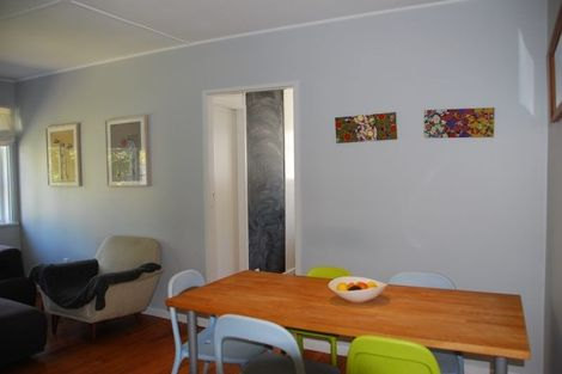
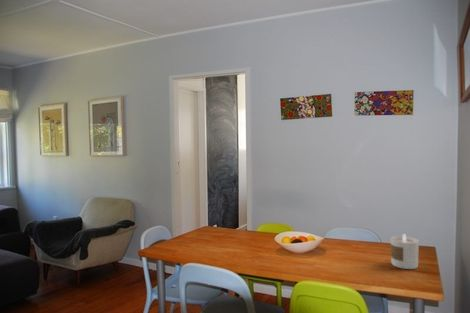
+ candle (404, 249)
